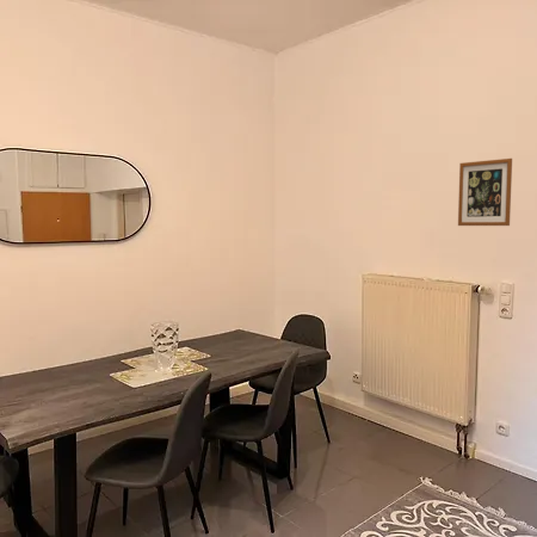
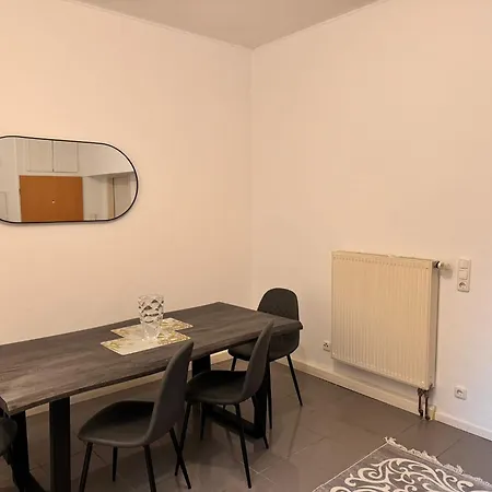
- wall art (483, 193)
